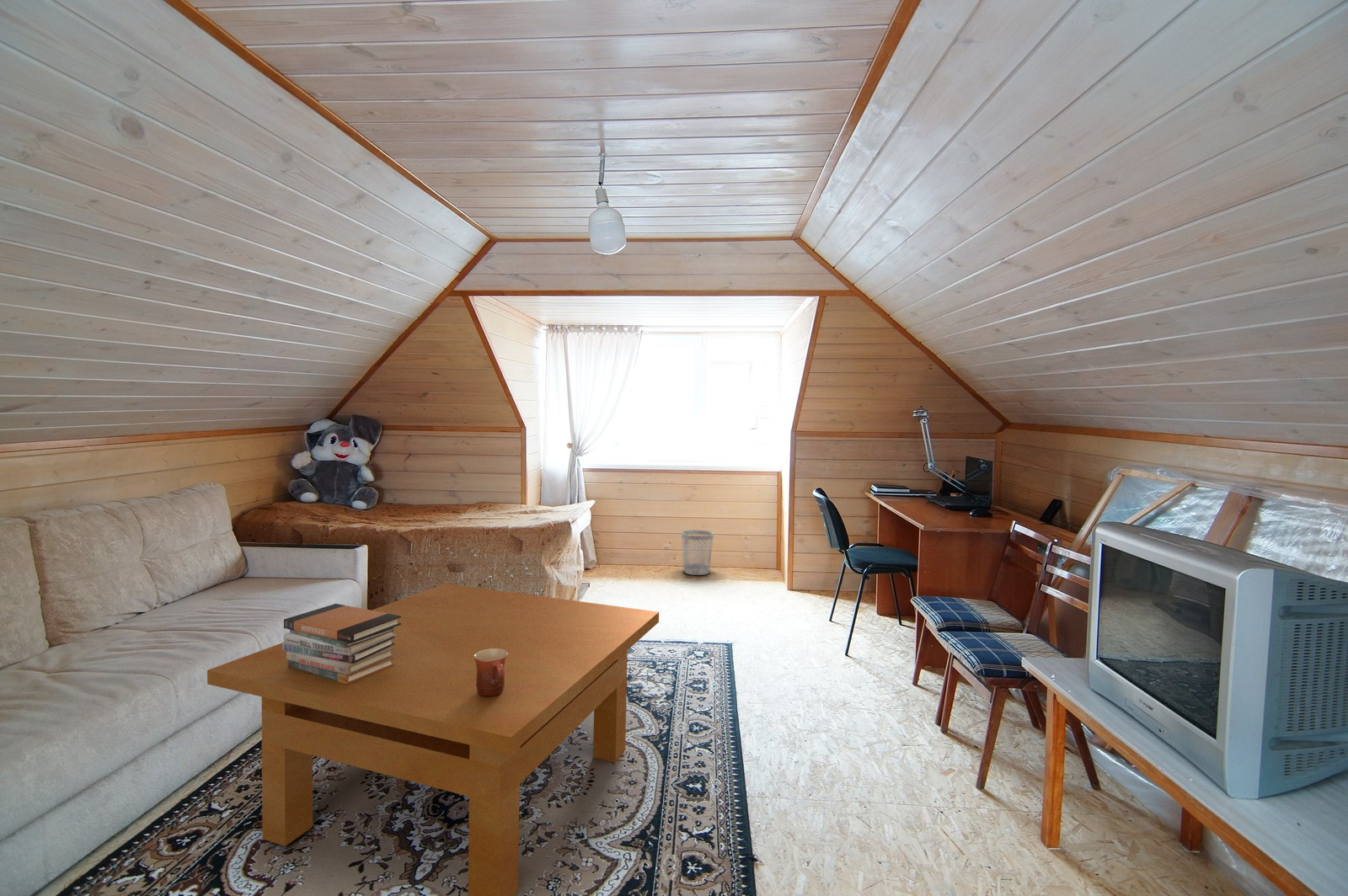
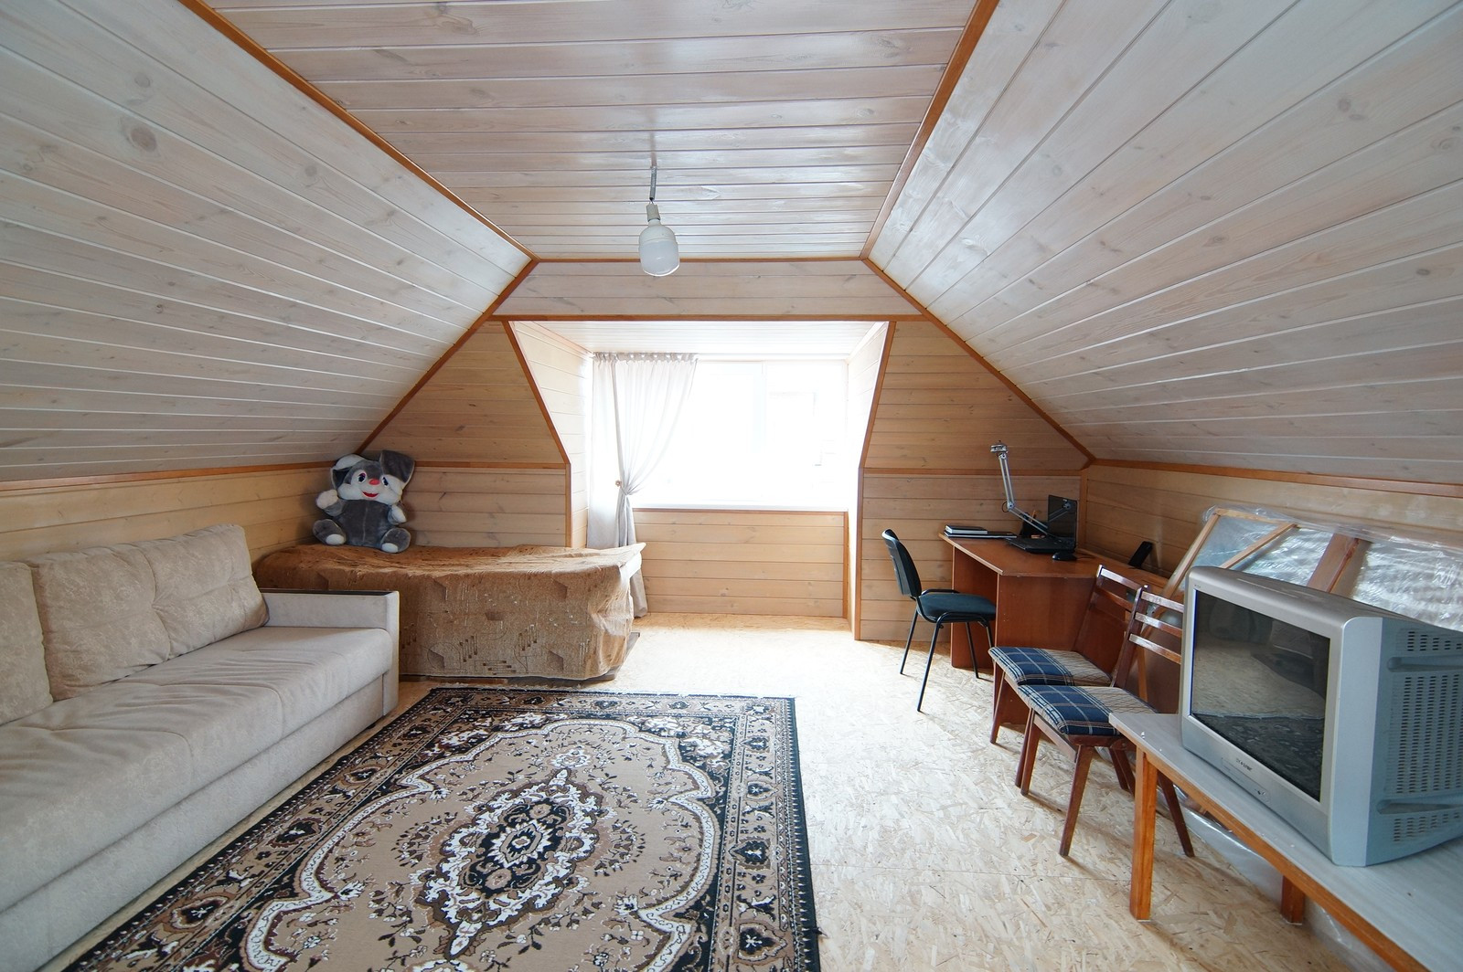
- mug (493, 675)
- table (467, 713)
- book stack (341, 640)
- wastebasket (697, 552)
